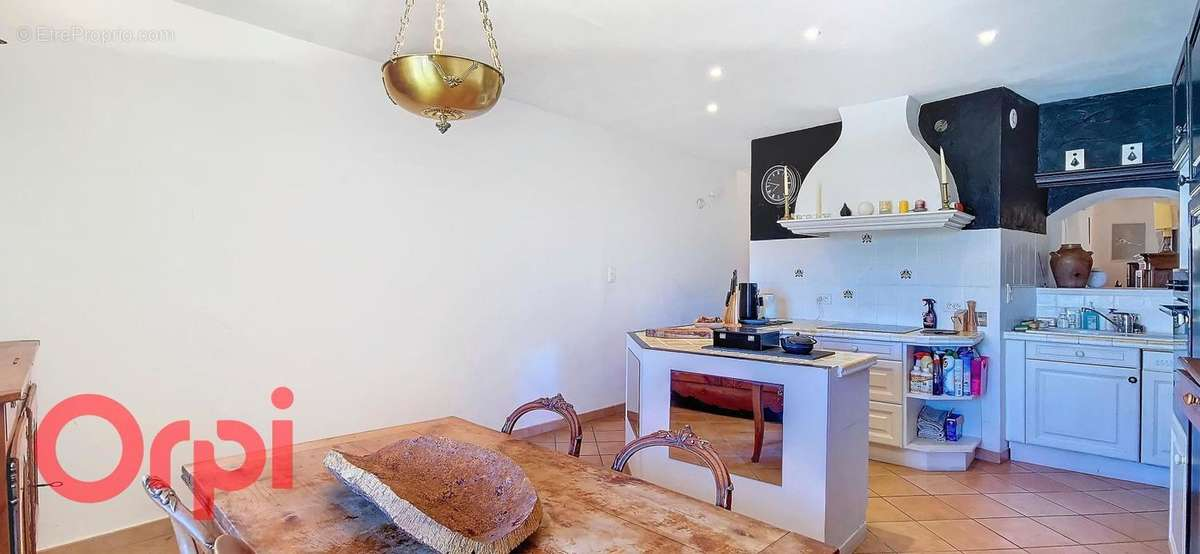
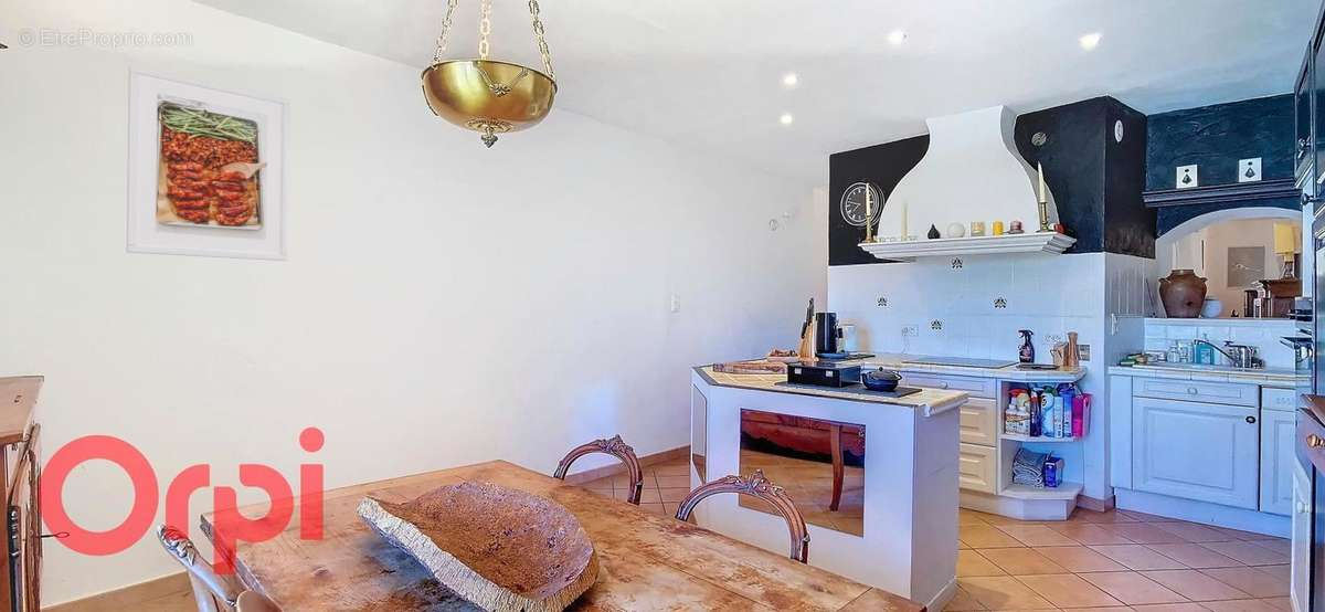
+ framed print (213, 170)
